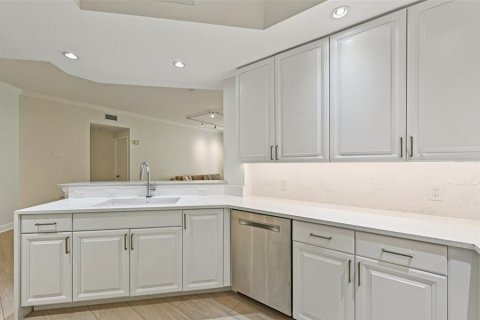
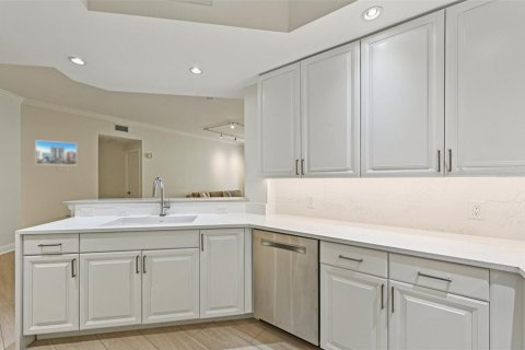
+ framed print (57, 153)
